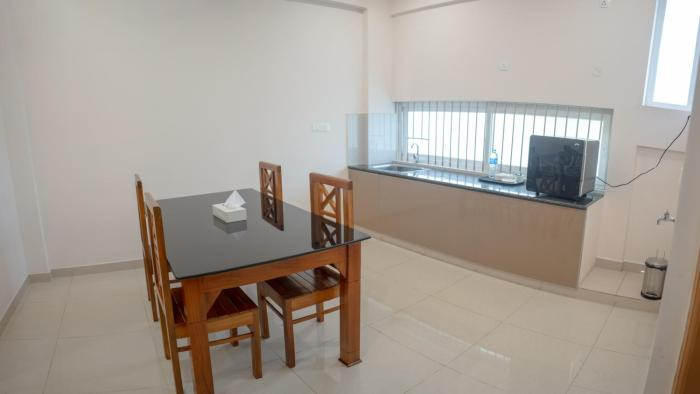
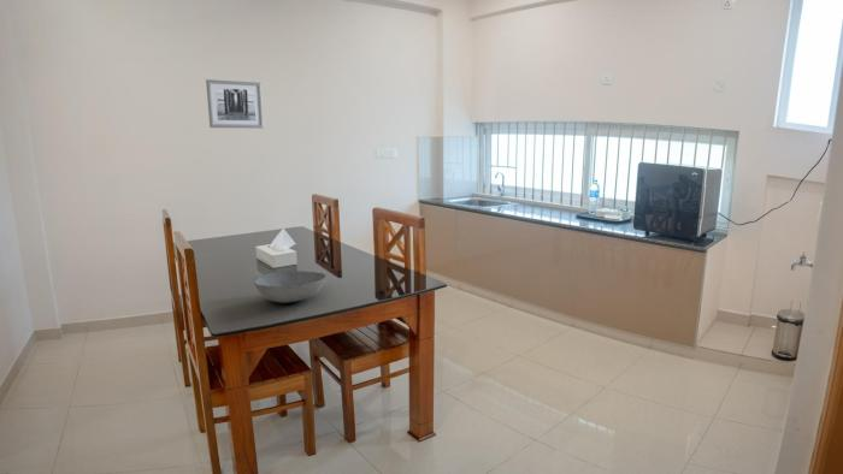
+ bowl (290, 289)
+ wall art (235, 105)
